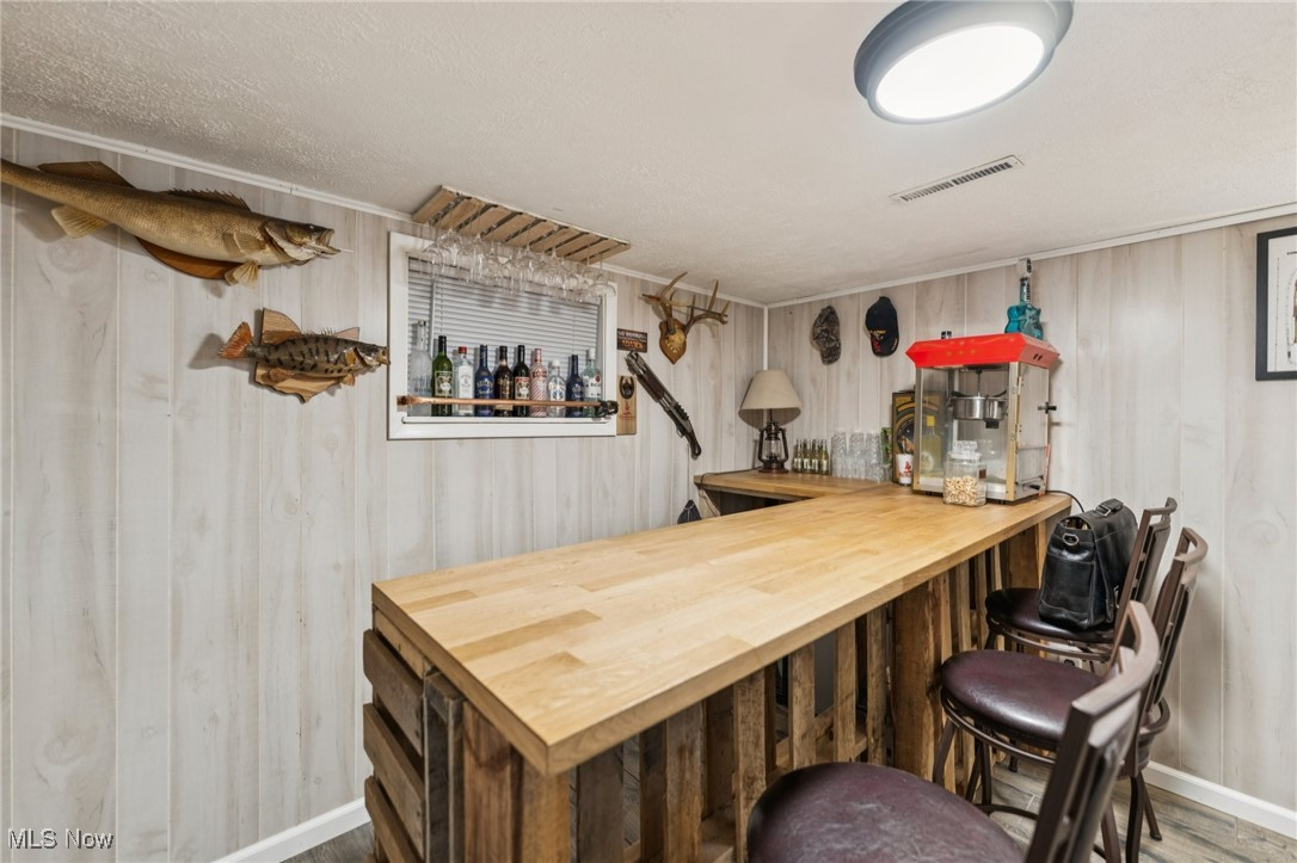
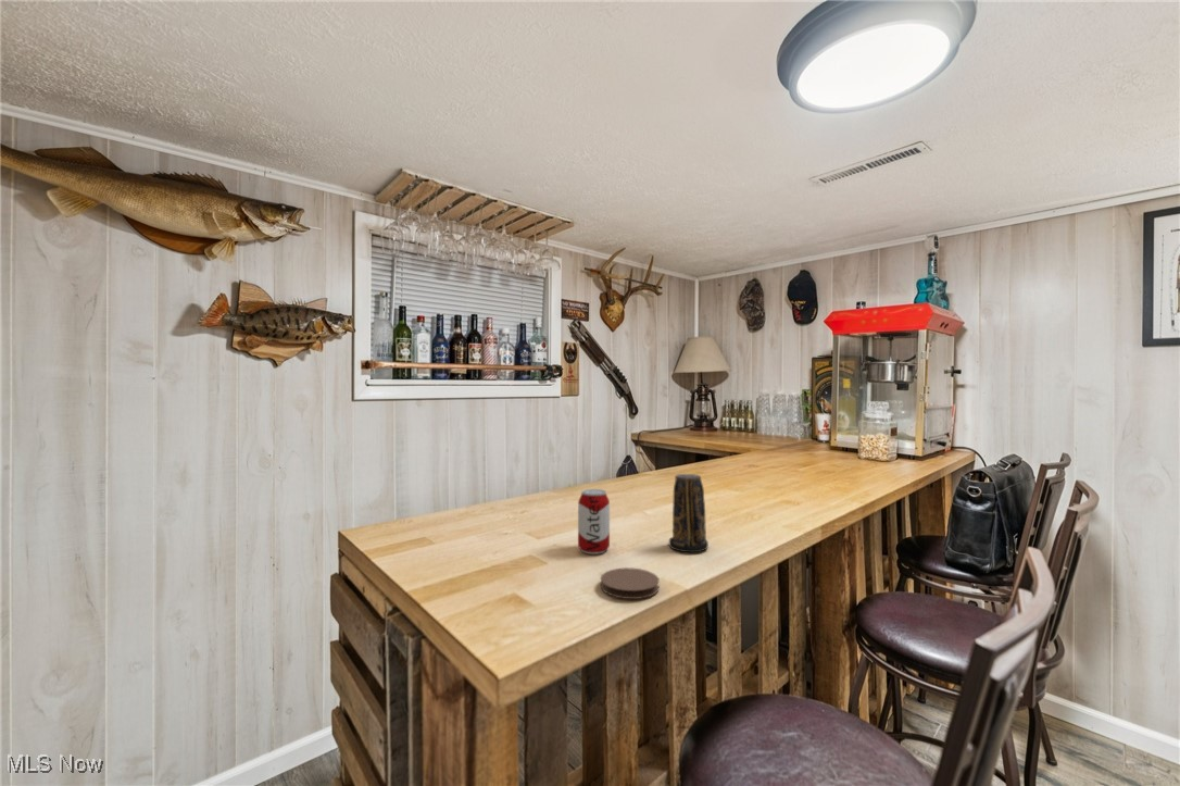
+ candle (688, 510)
+ beverage can (593, 520)
+ coaster (629, 582)
